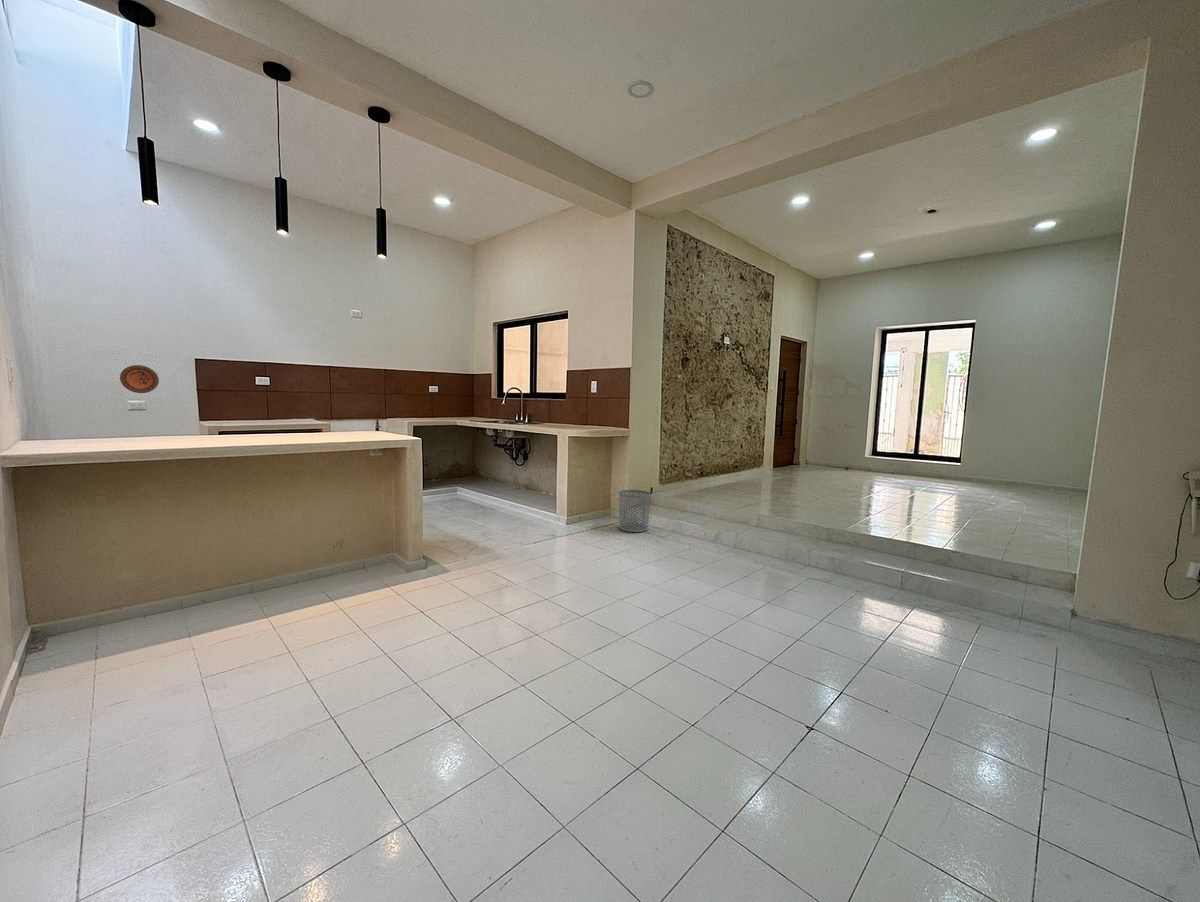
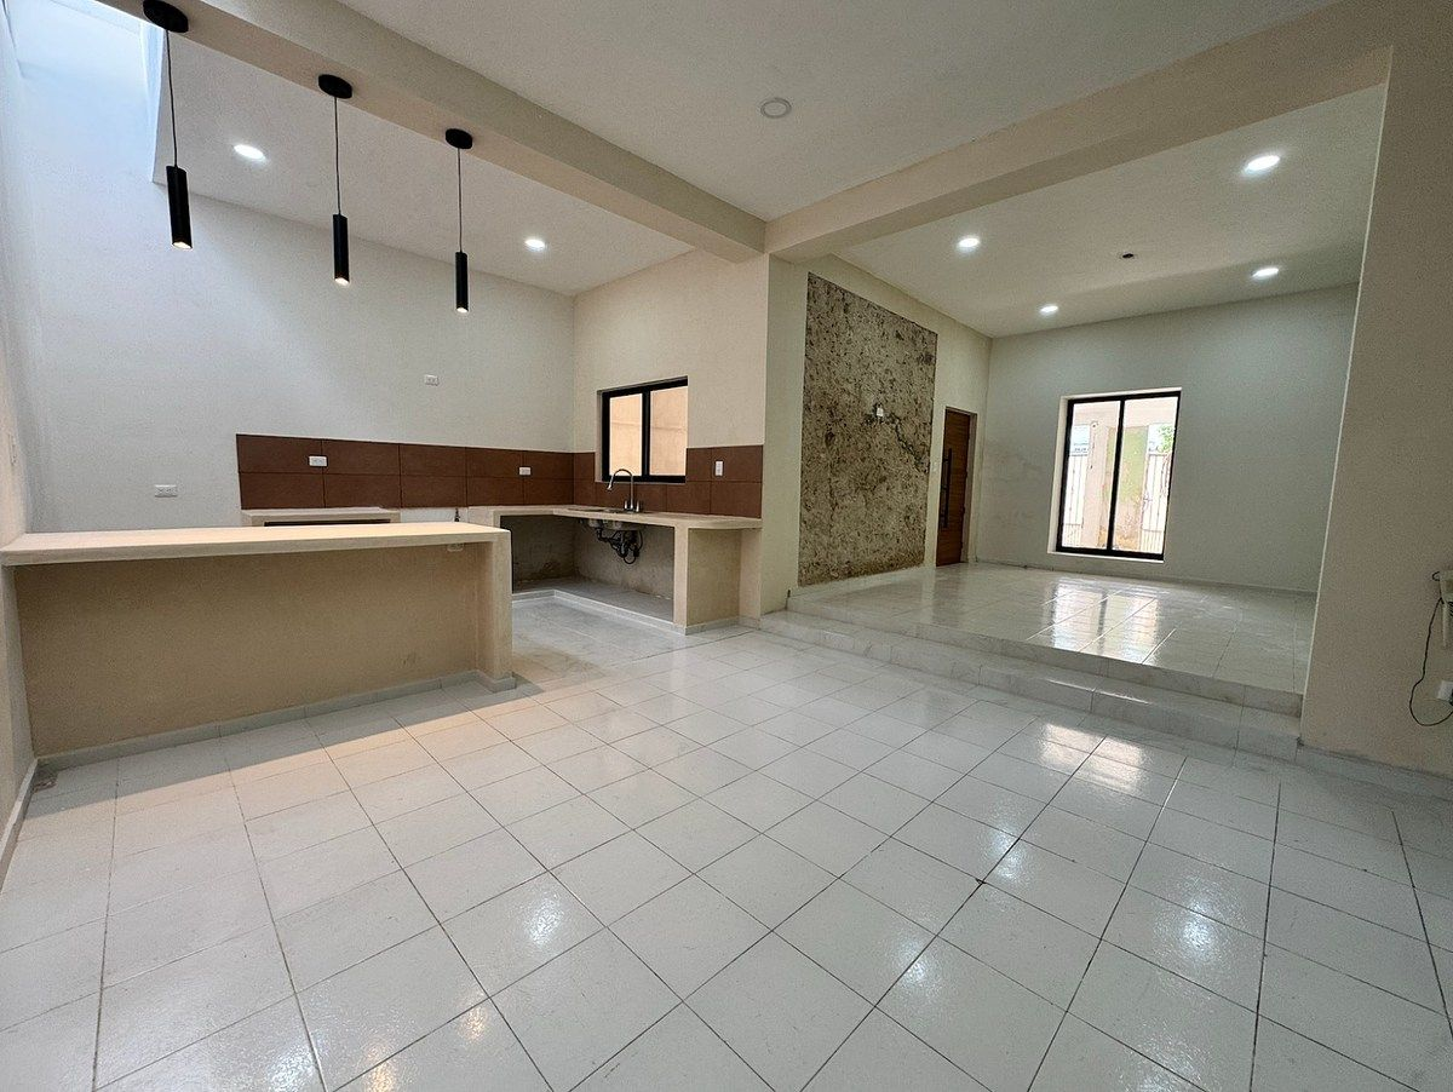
- decorative plate (139, 379)
- waste bin (634, 511)
